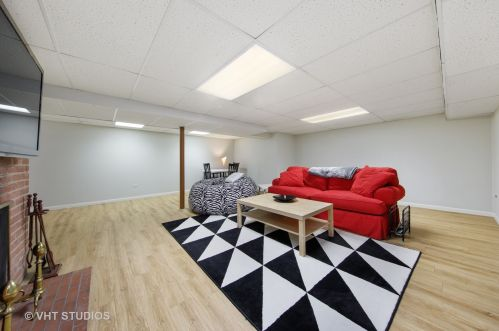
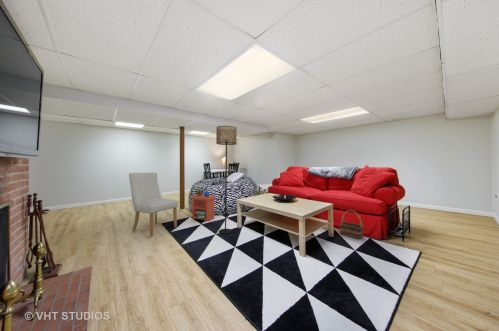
+ nightstand (202, 202)
+ floor lamp (226, 179)
+ basket (351, 223)
+ chair (152, 200)
